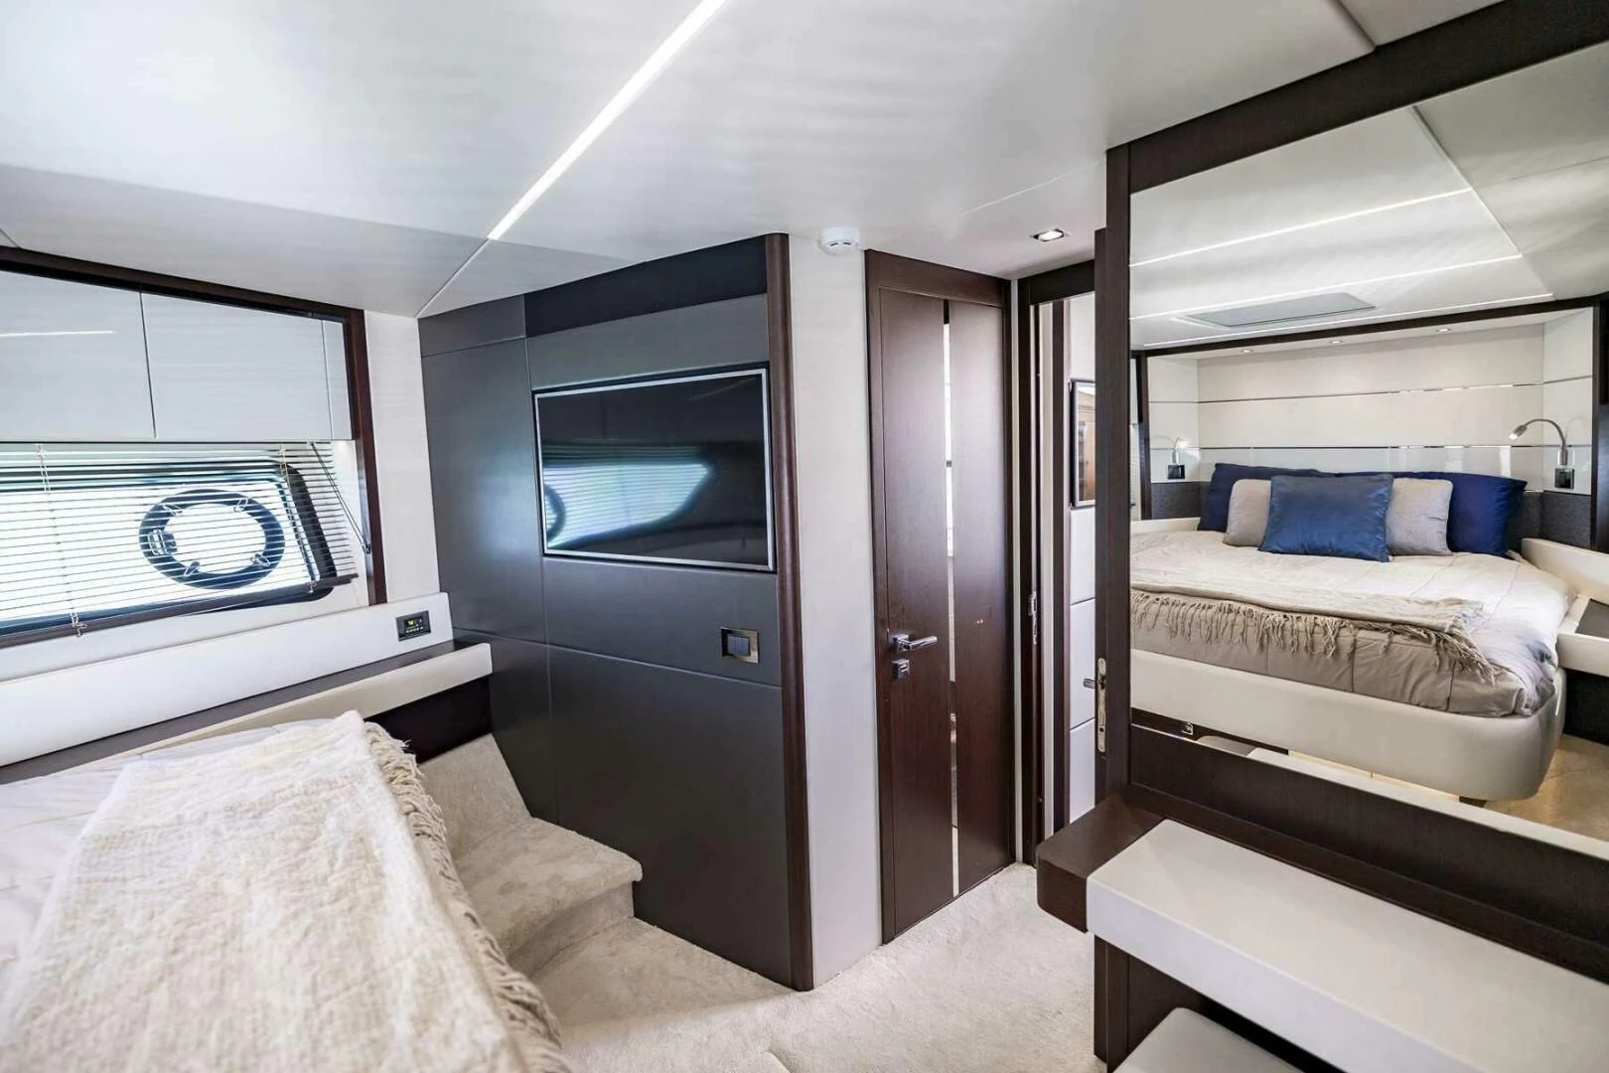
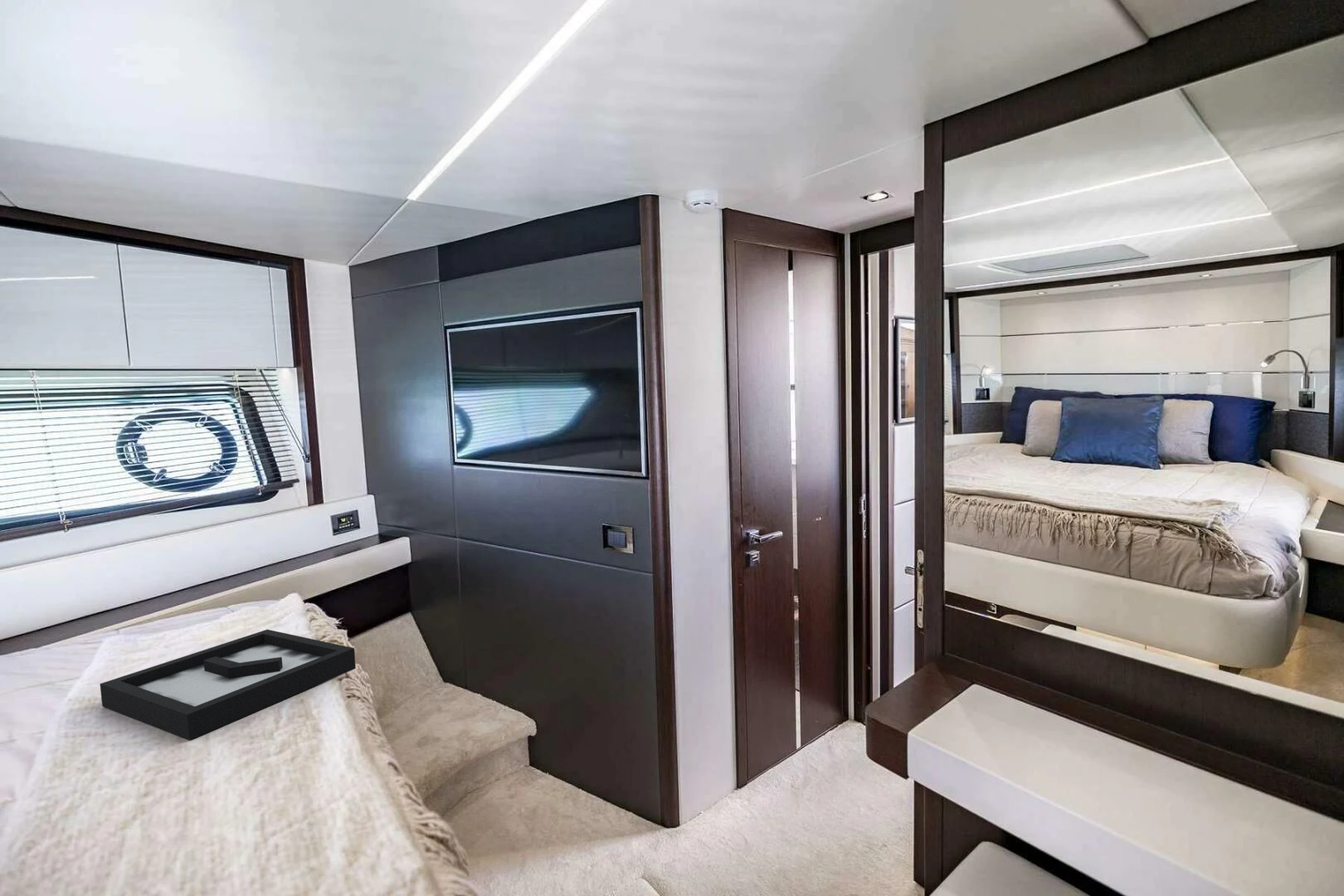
+ decorative tray (234, 675)
